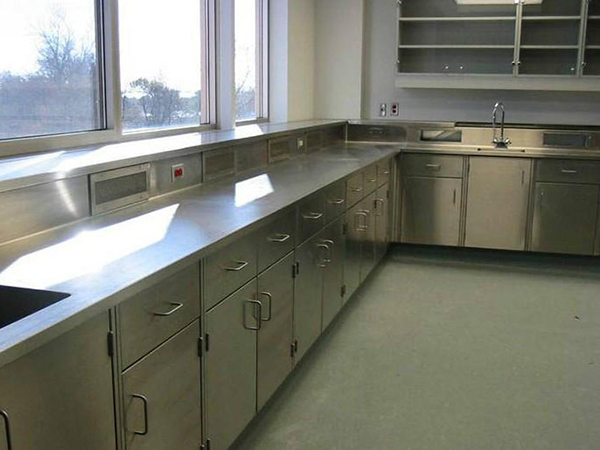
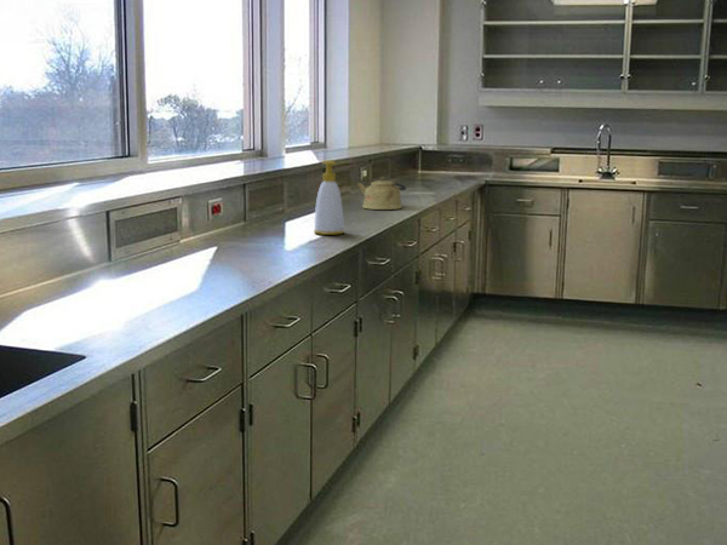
+ soap bottle (328, 196)
+ kettle (378, 191)
